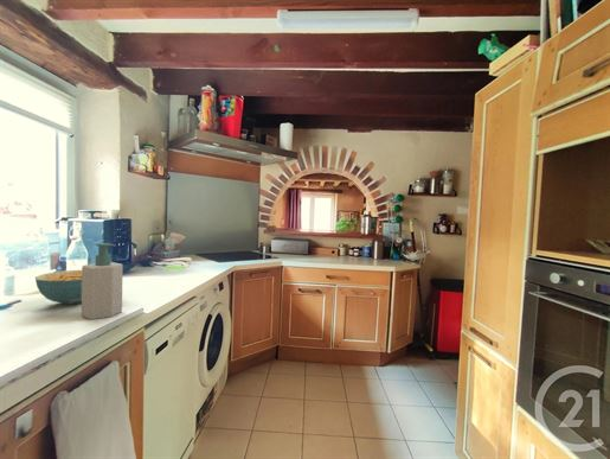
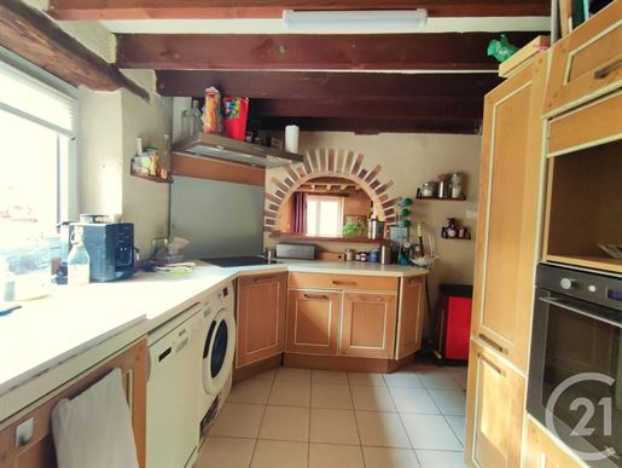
- cereal bowl (72, 288)
- soap bottle (102, 279)
